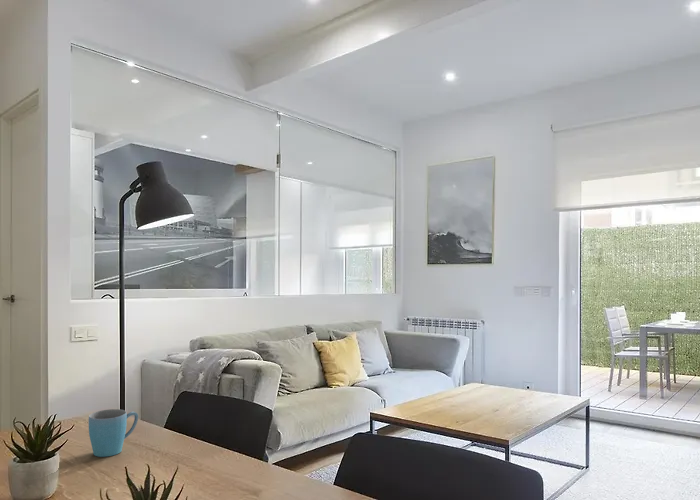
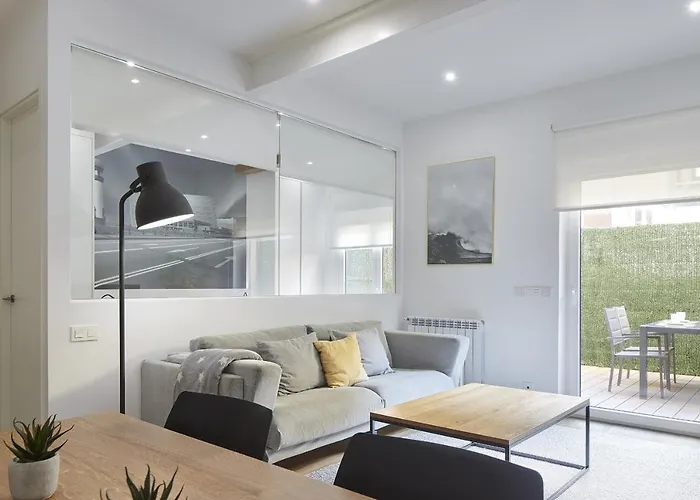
- mug (114, 431)
